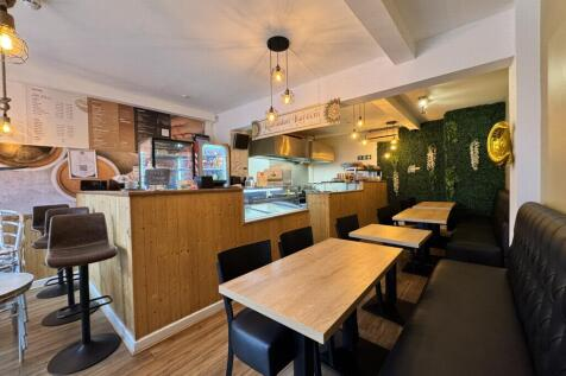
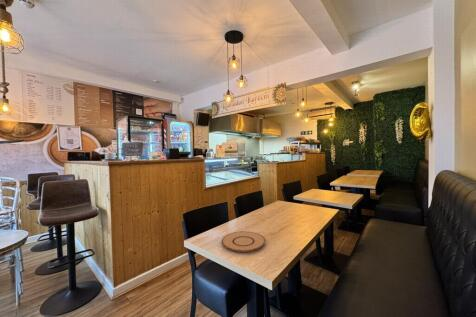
+ plate (243, 241)
